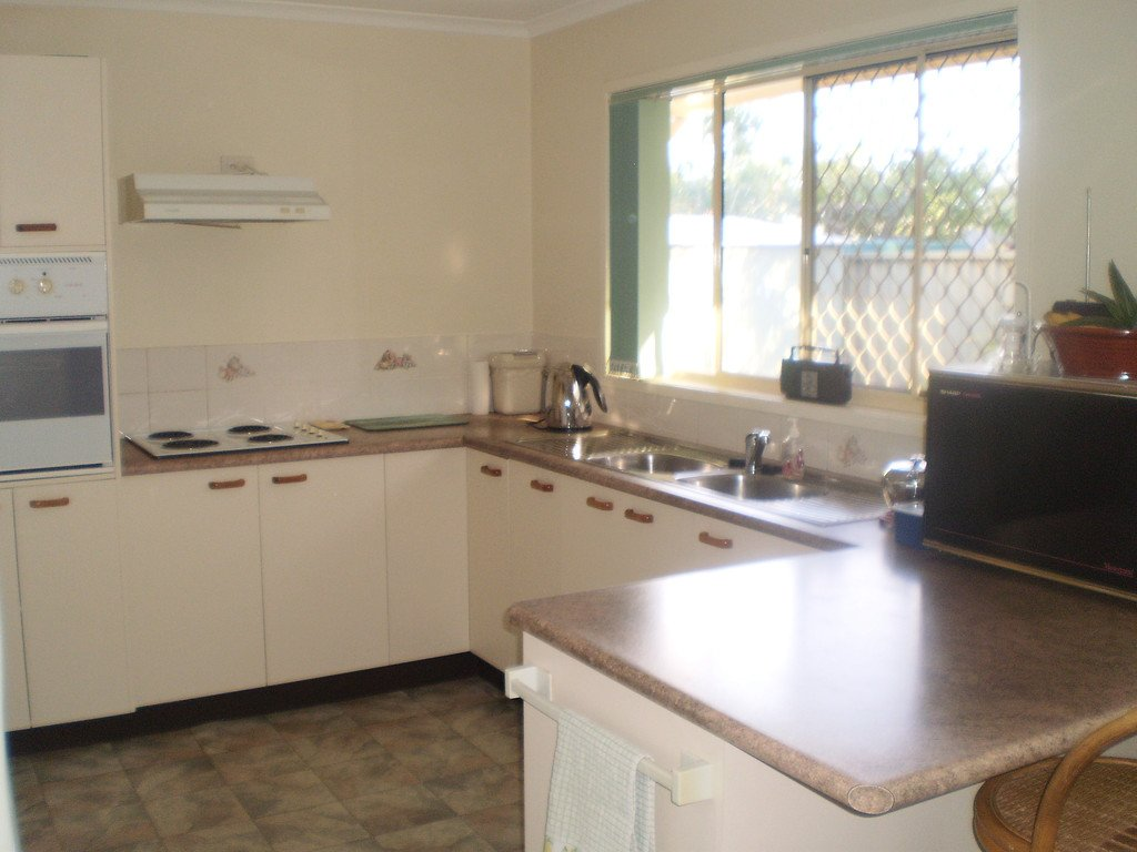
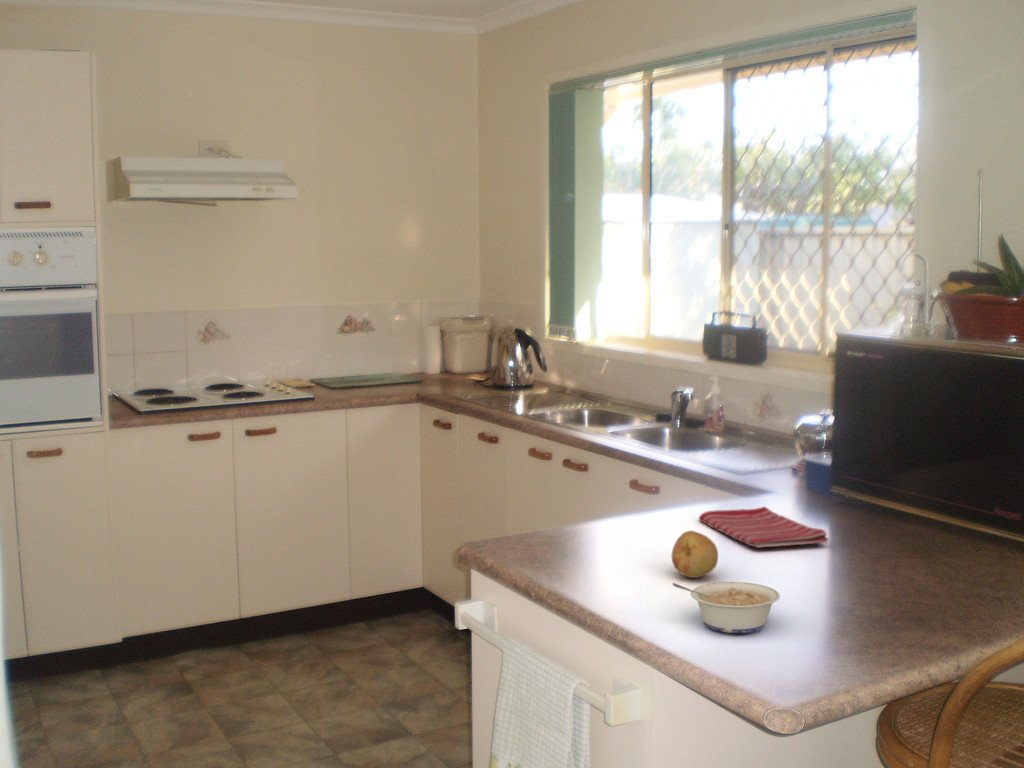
+ legume (731, 606)
+ fruit (695, 554)
+ dish towel (760, 526)
